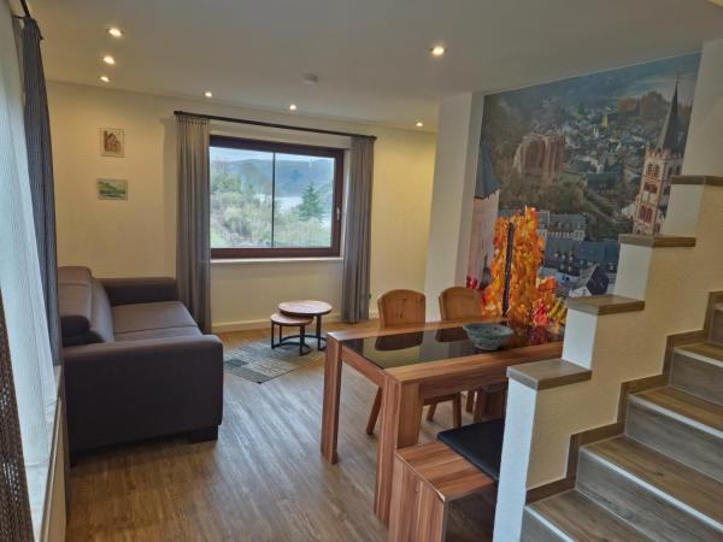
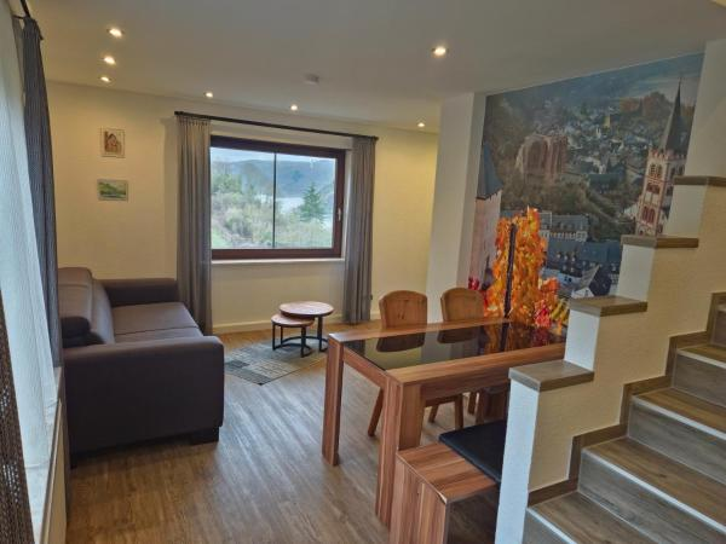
- decorative bowl (487, 337)
